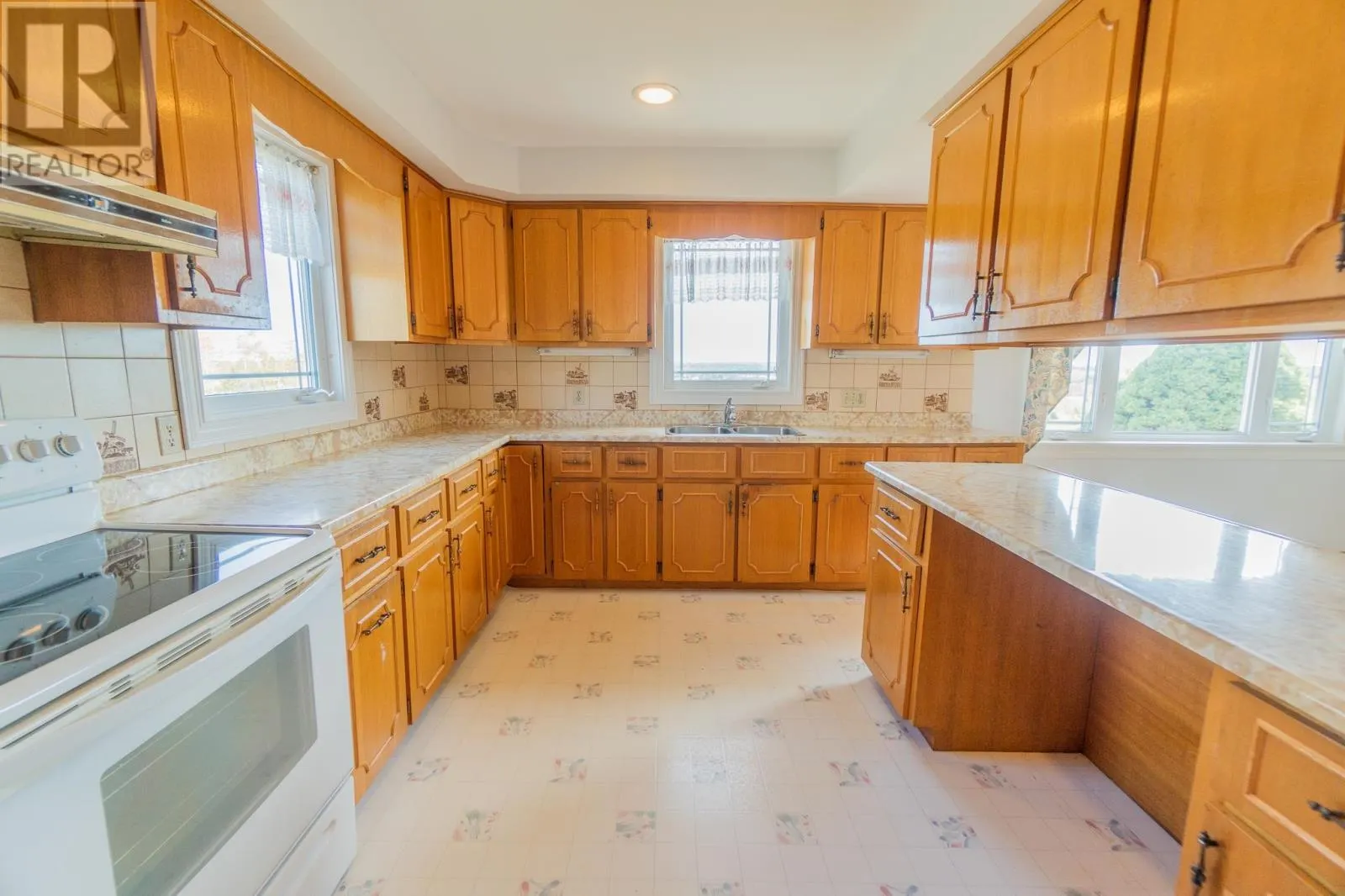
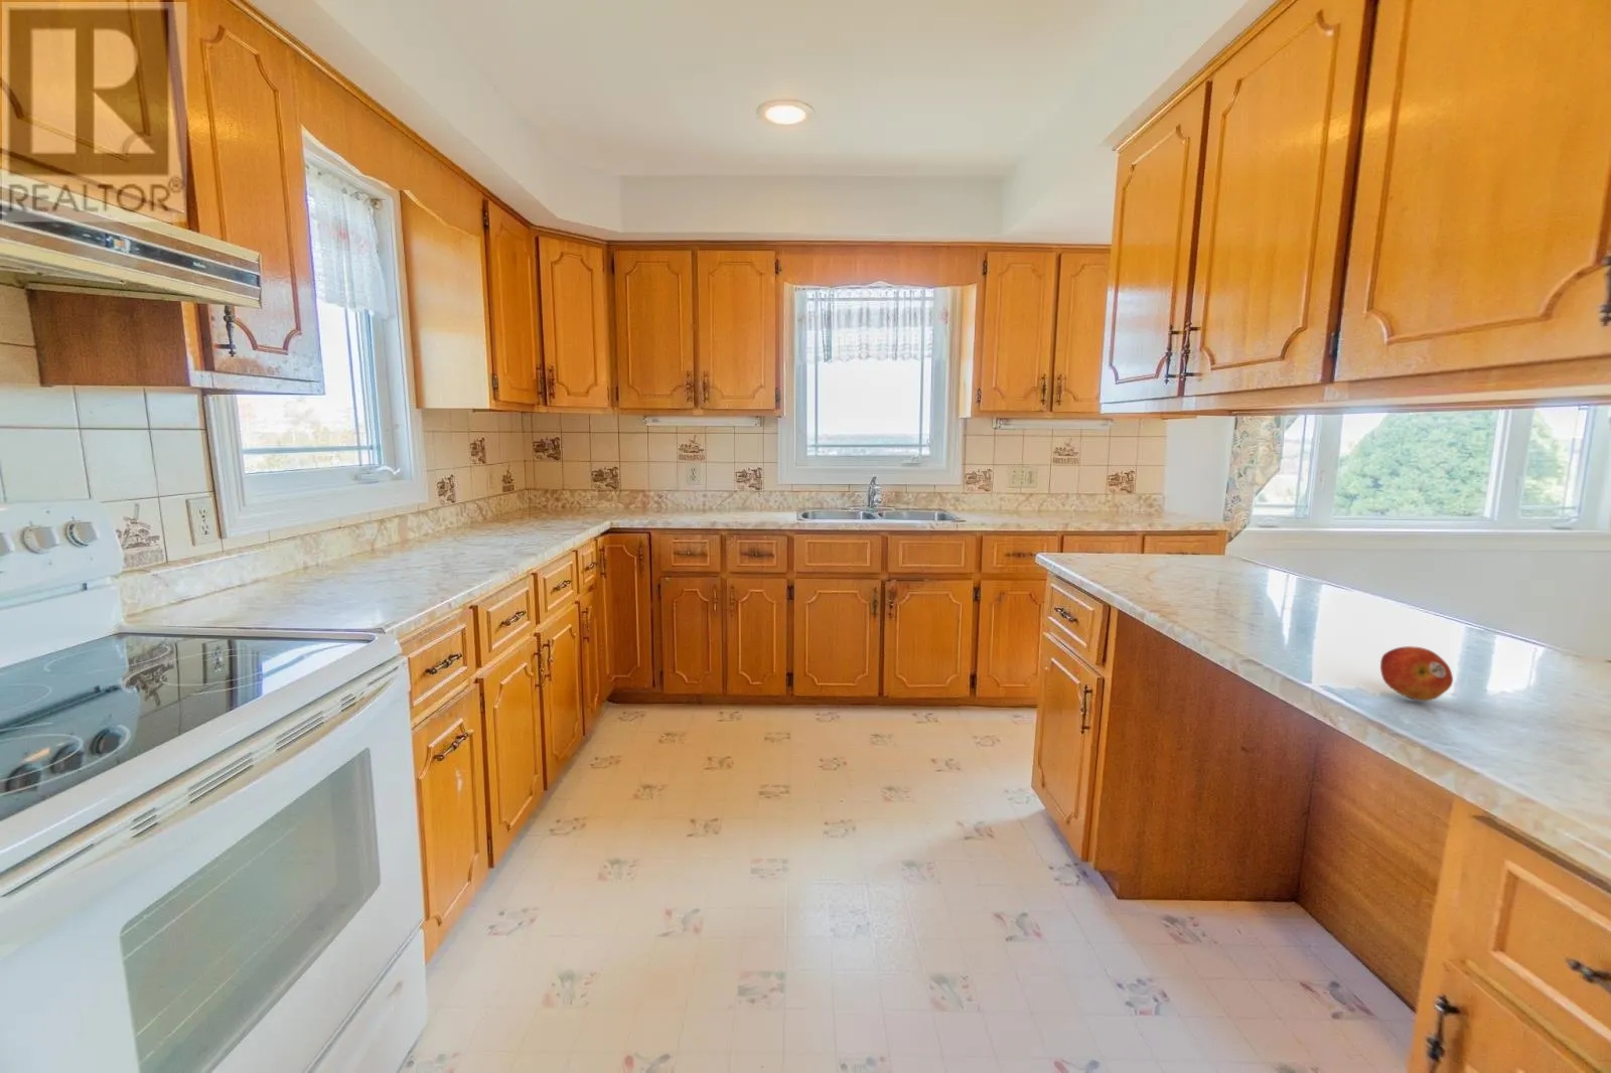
+ fruit (1417, 673)
